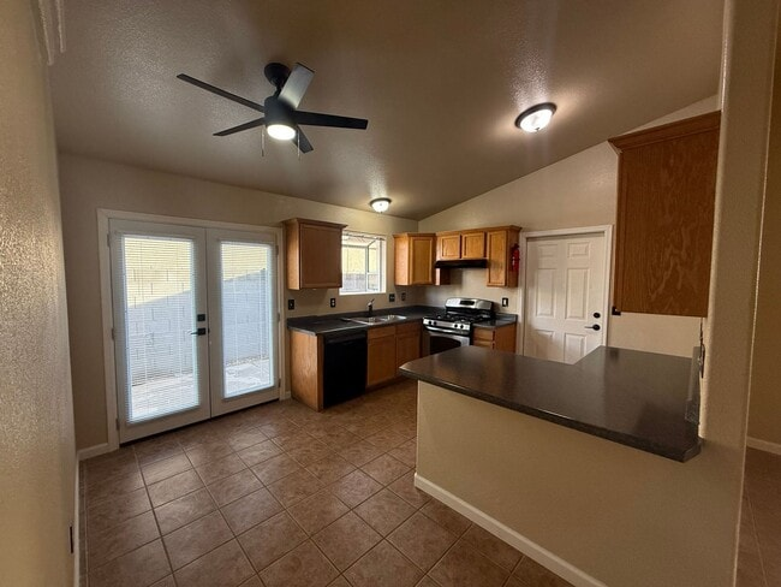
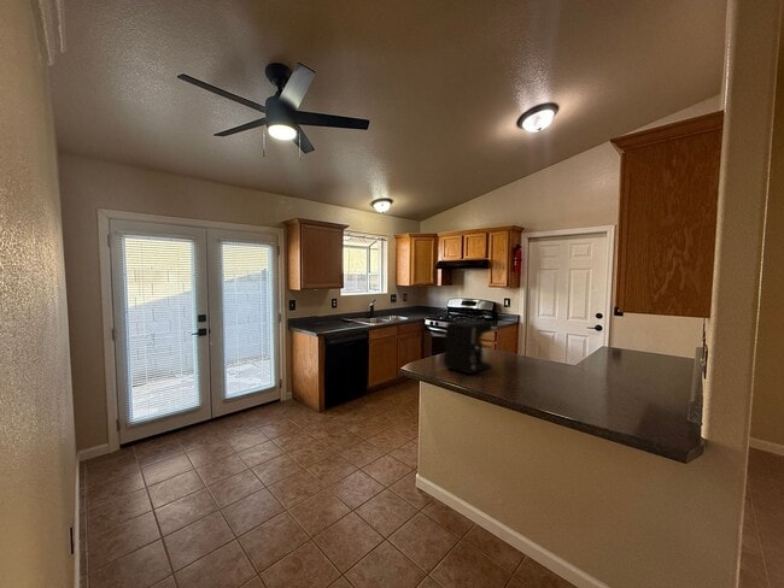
+ coffee maker (469, 345)
